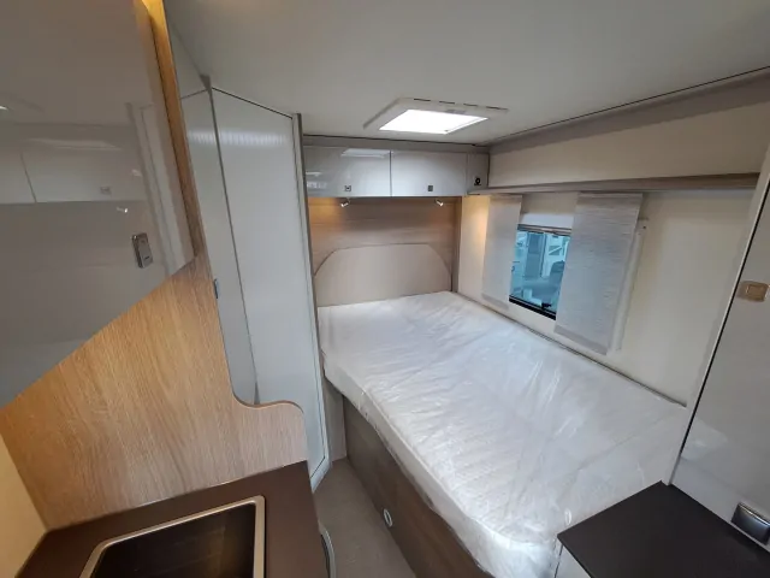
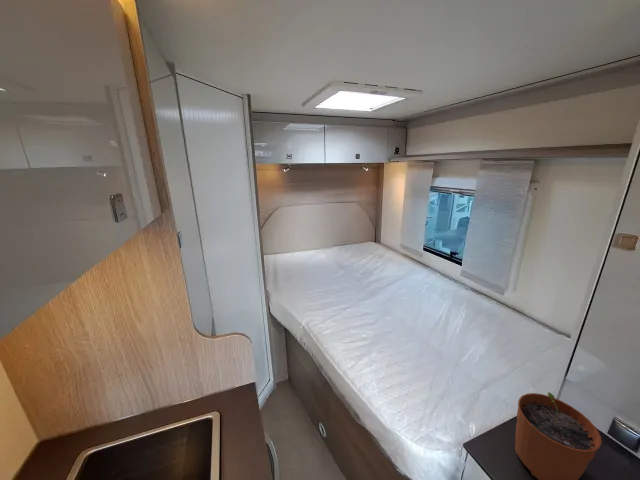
+ plant pot (553, 430)
